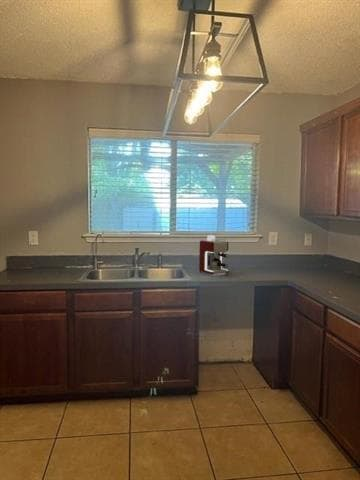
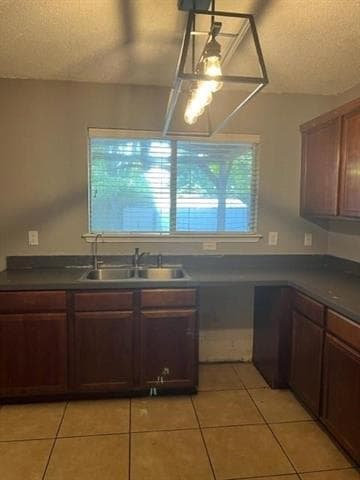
- coffee maker (216, 254)
